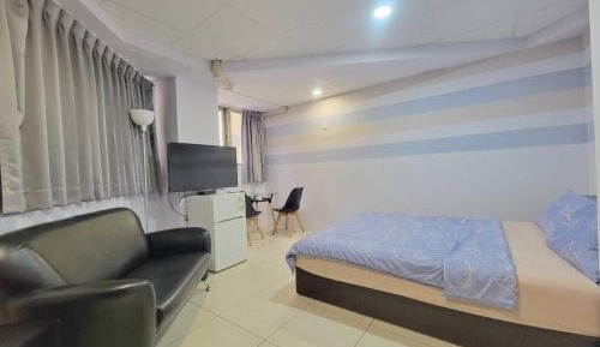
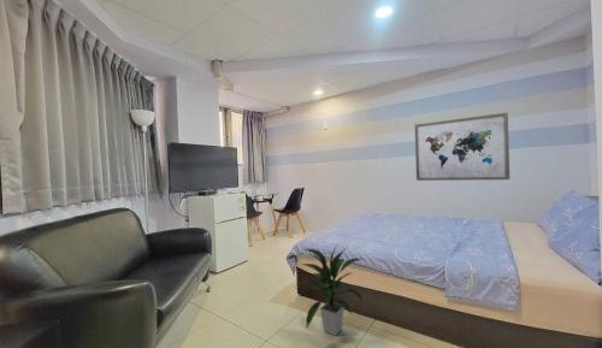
+ wall art (458, 149)
+ indoor plant (329, 287)
